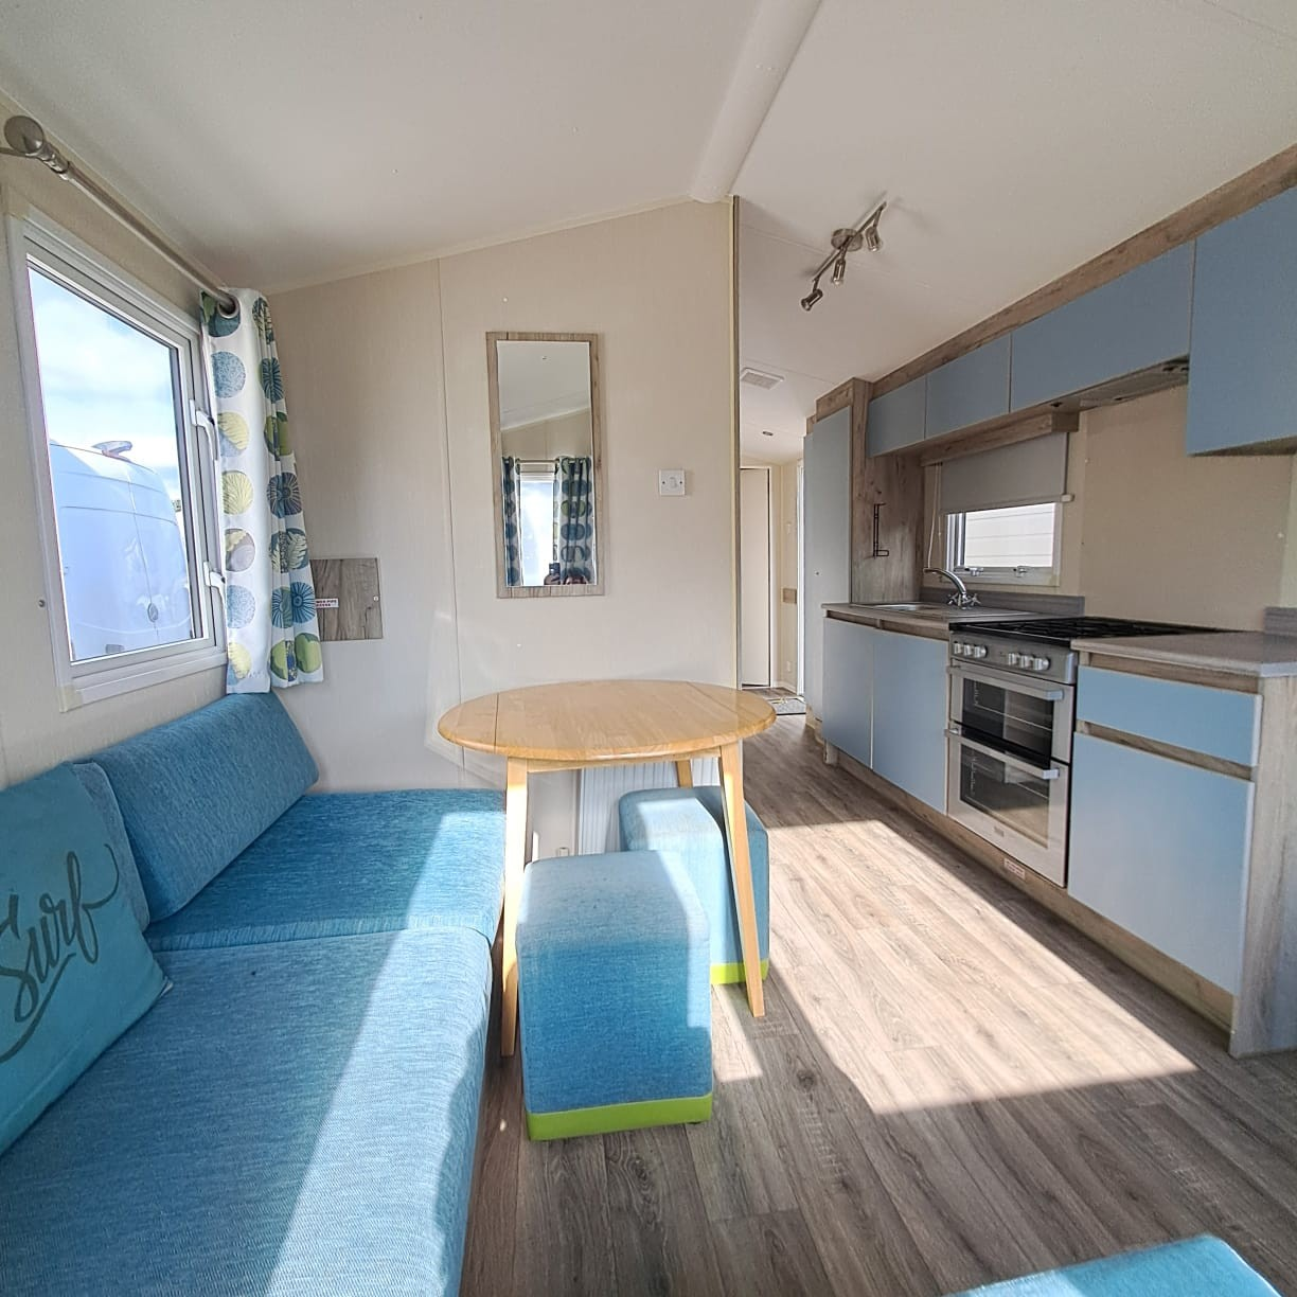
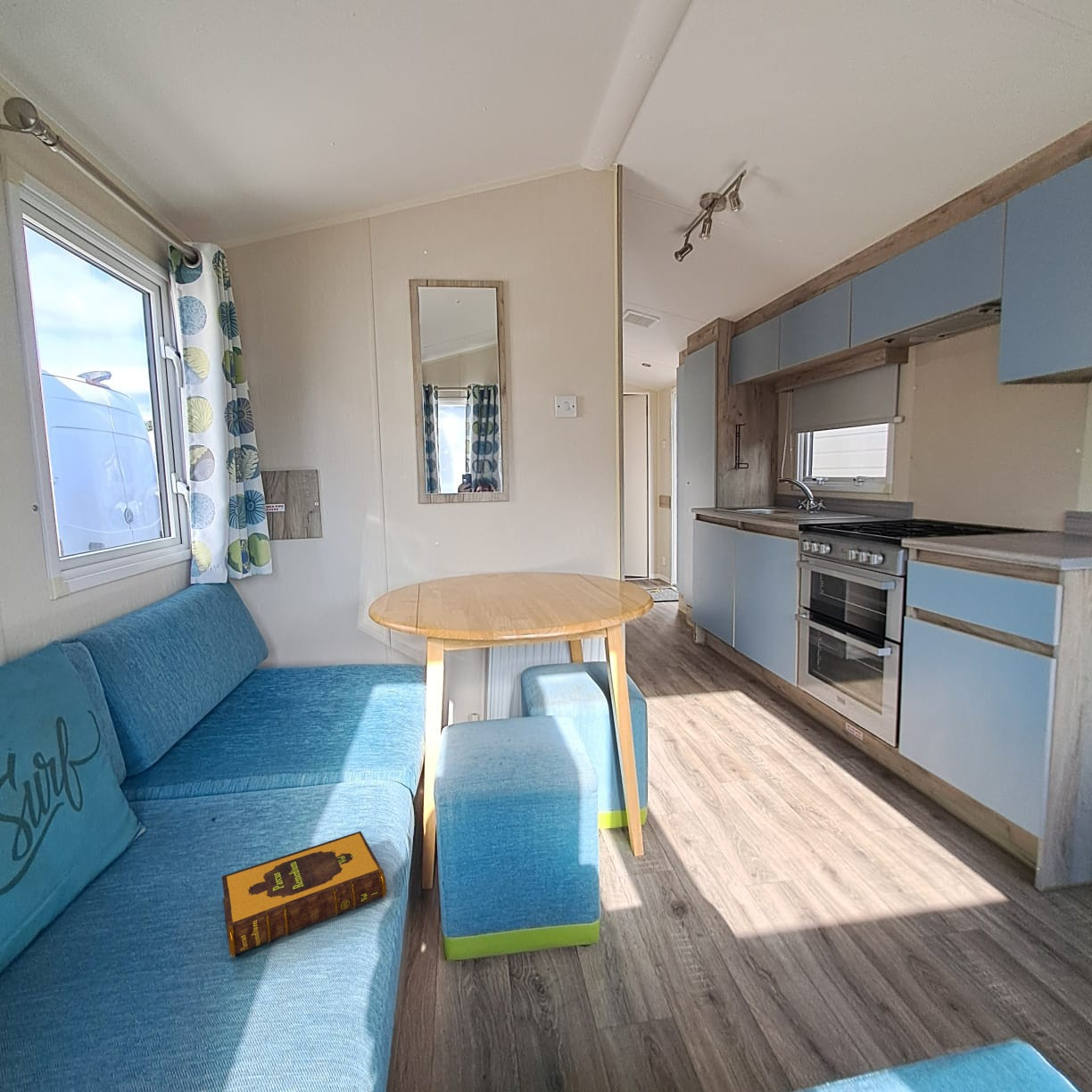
+ hardback book (303, 888)
